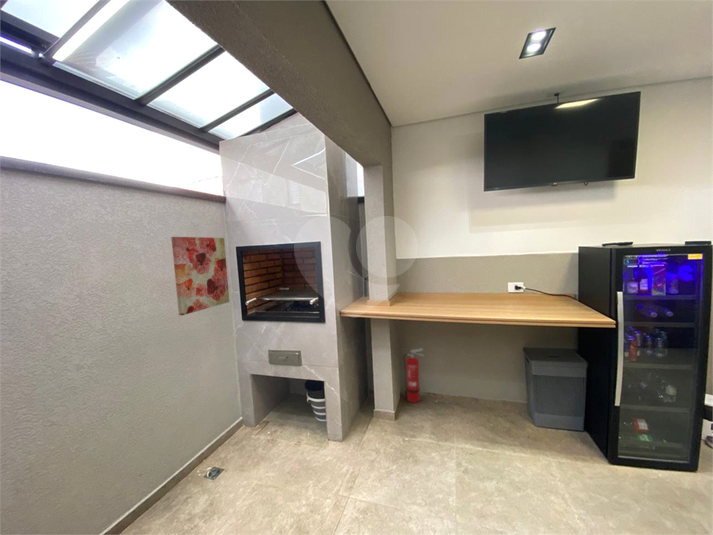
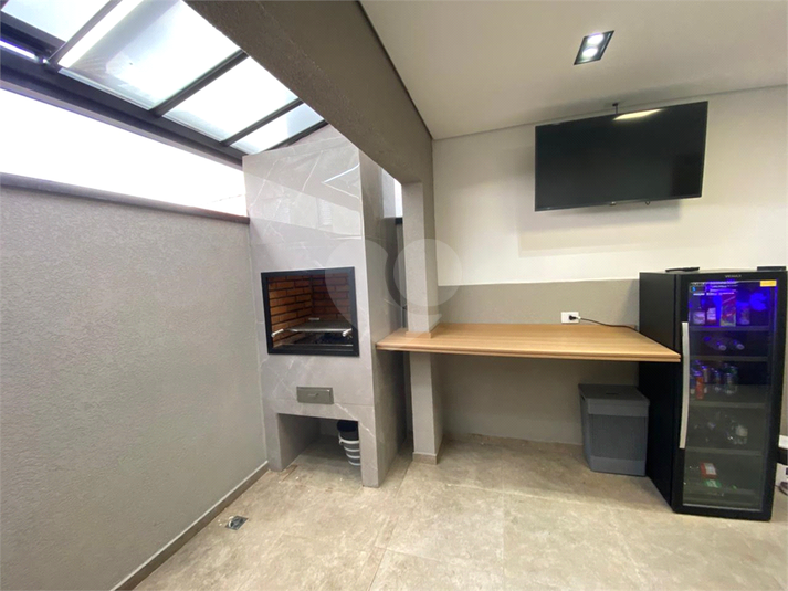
- wall art (203, 273)
- fire extinguisher (414, 374)
